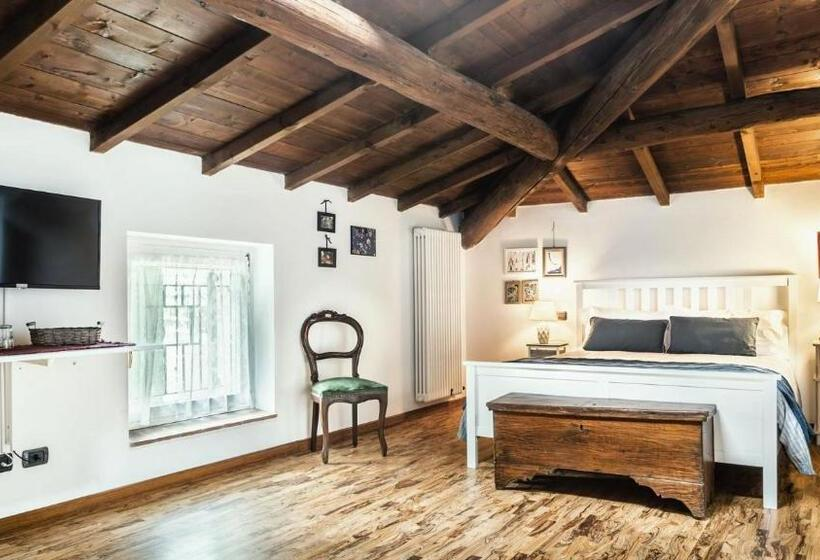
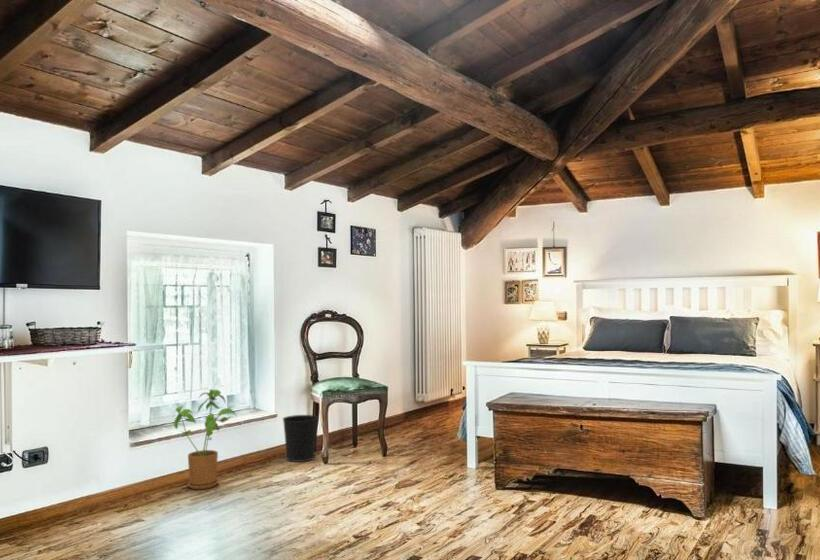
+ wastebasket (300, 438)
+ house plant (207, 438)
